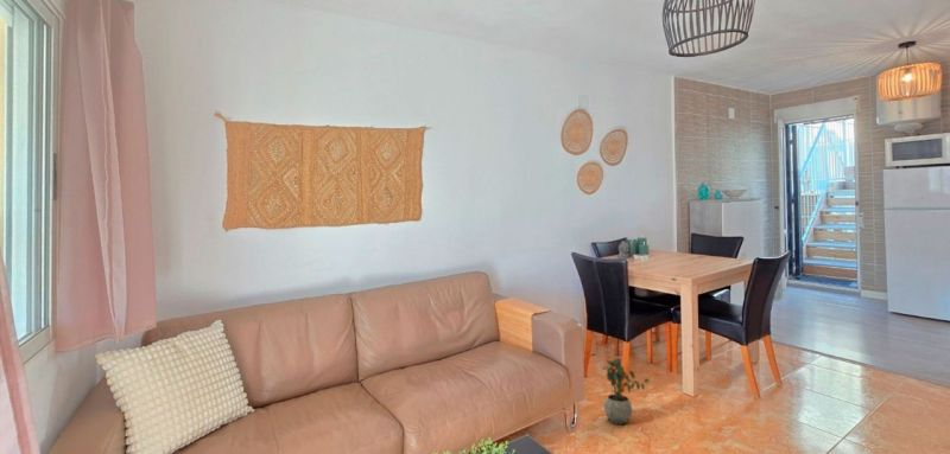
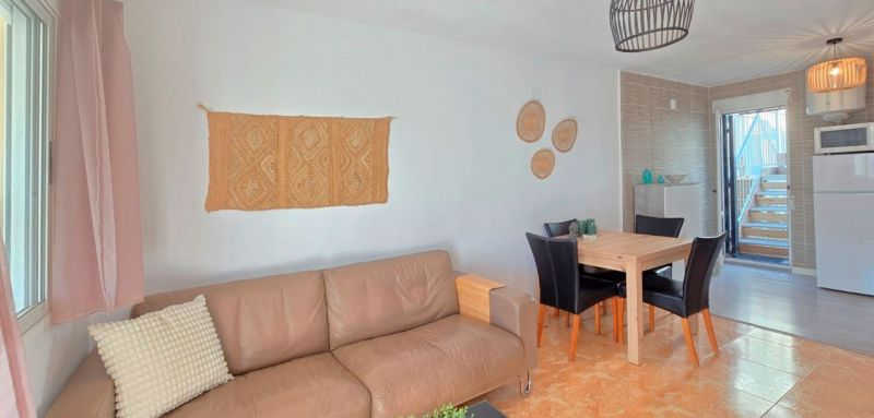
- potted plant (622, 389)
